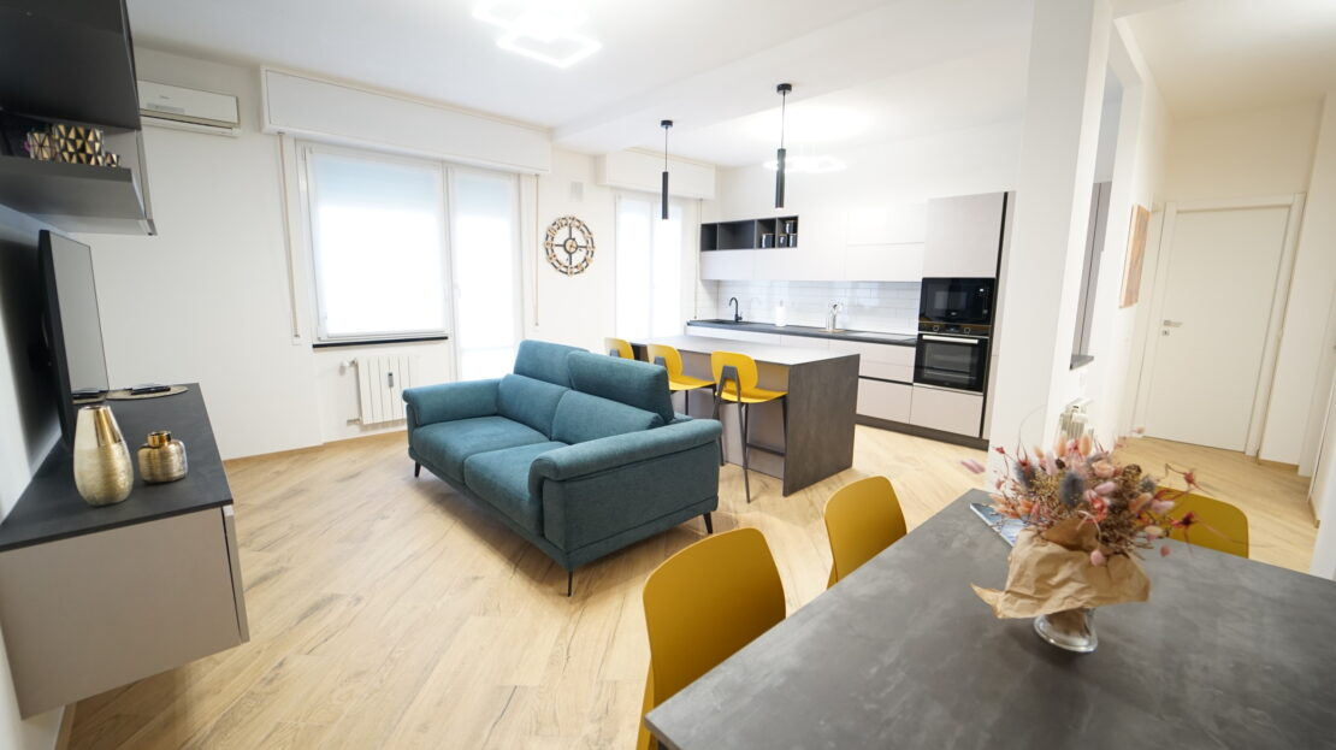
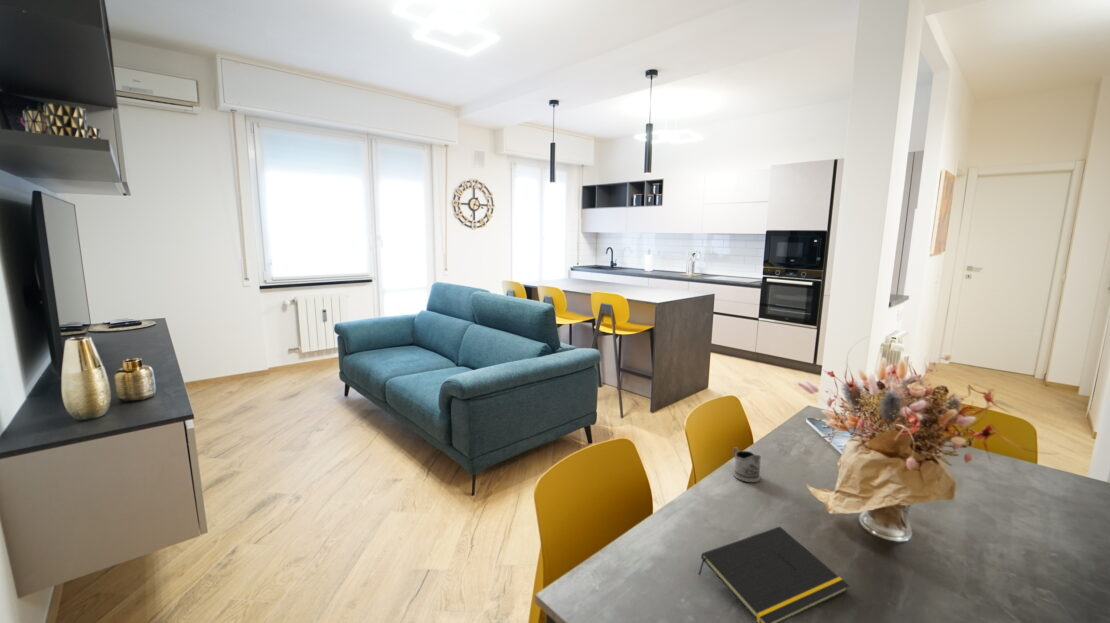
+ notepad (773, 571)
+ tea glass holder (744, 461)
